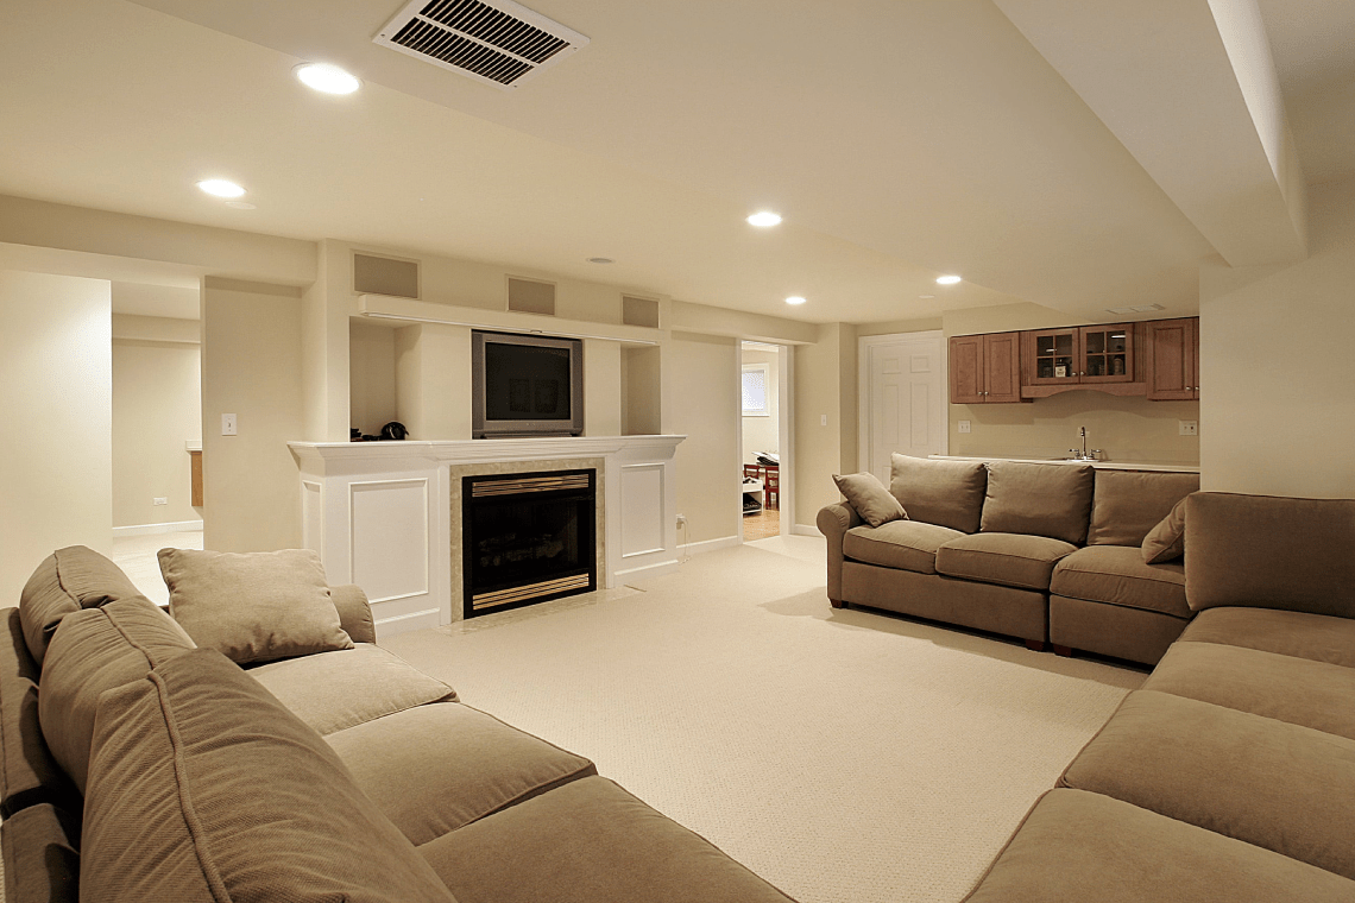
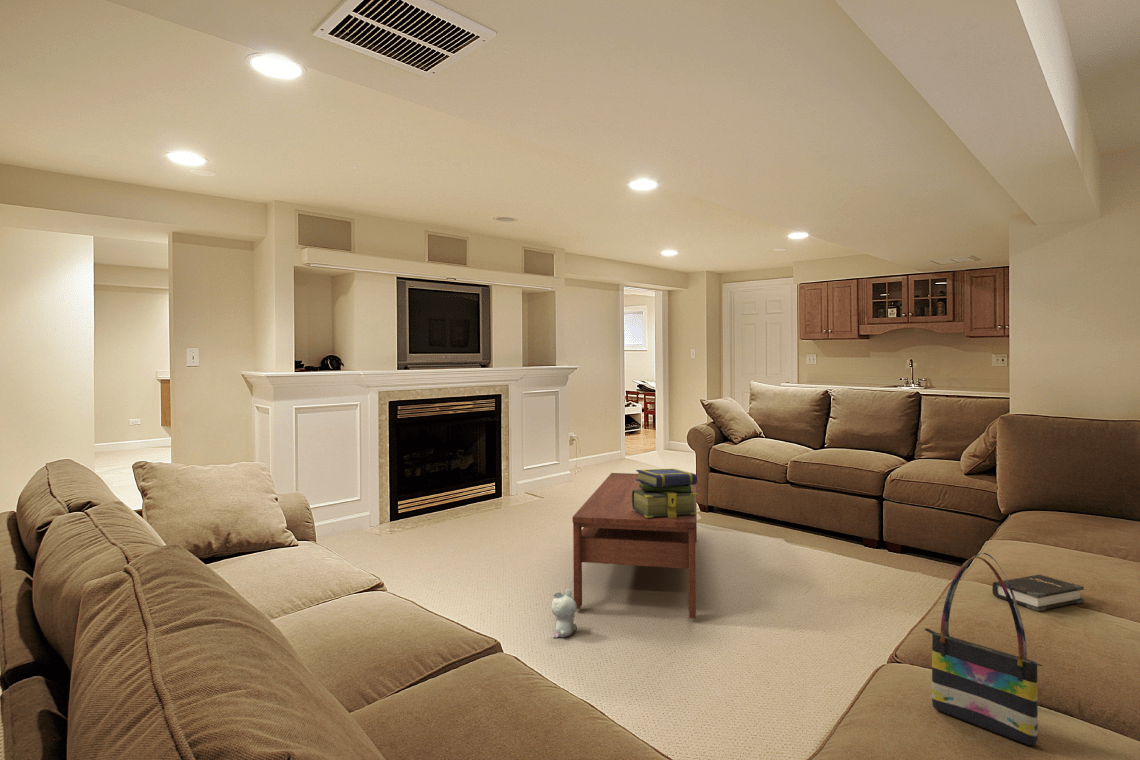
+ tote bag (977, 644)
+ plush toy (564, 611)
+ coffee table (645, 530)
+ hardback book (1037, 591)
+ stack of books (664, 490)
